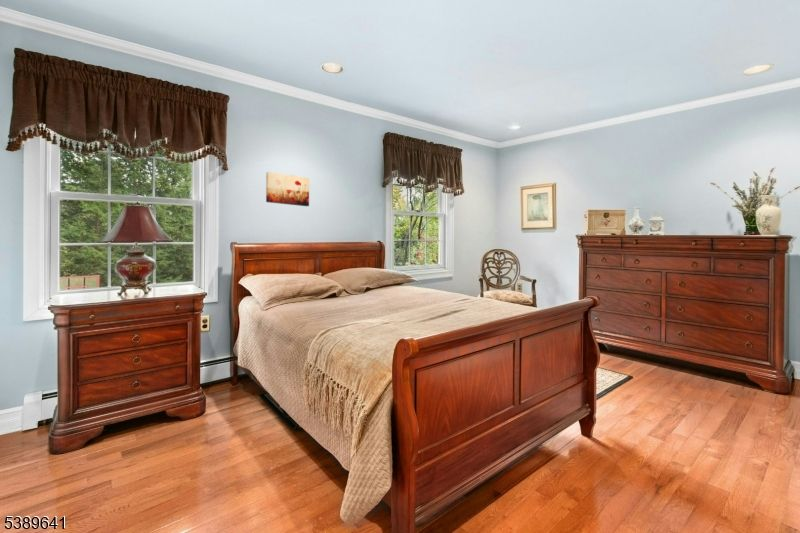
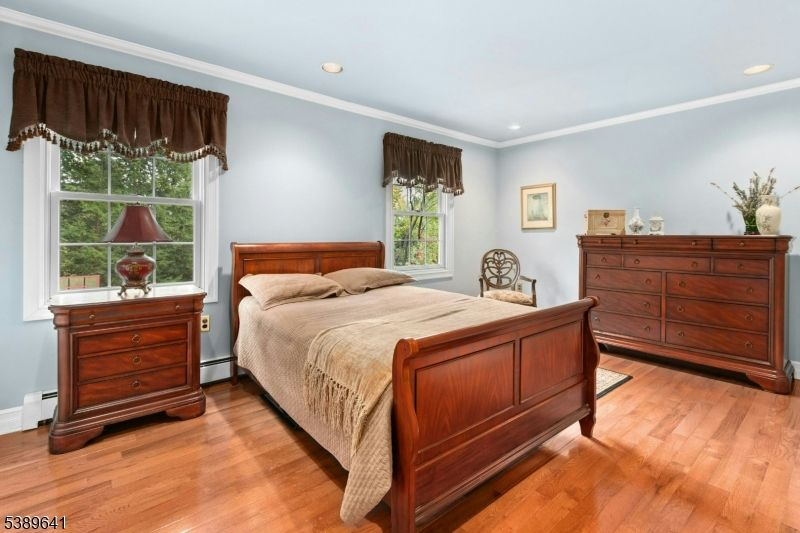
- wall art (288, 189)
